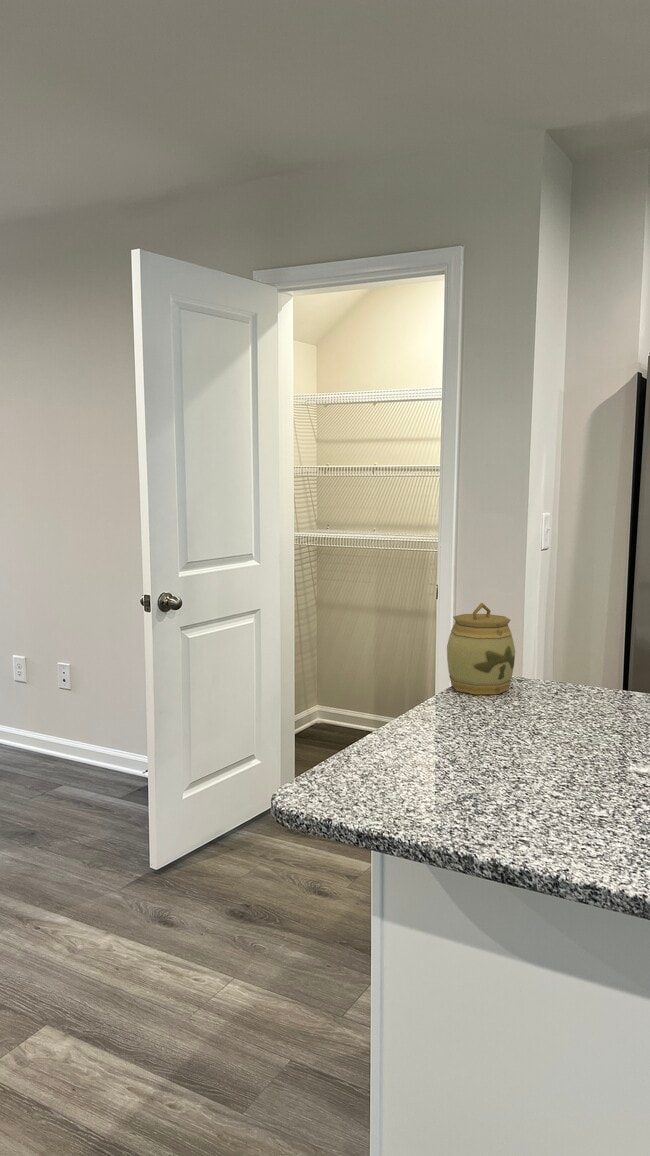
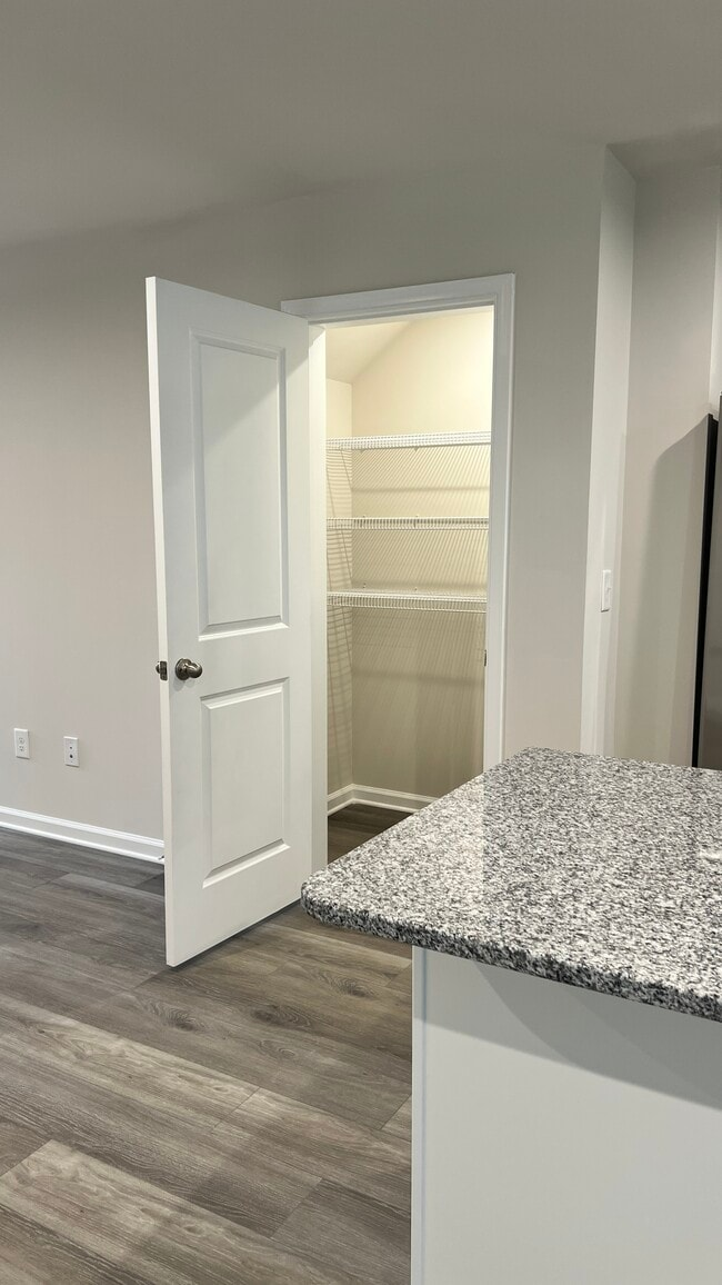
- jar (480, 645)
